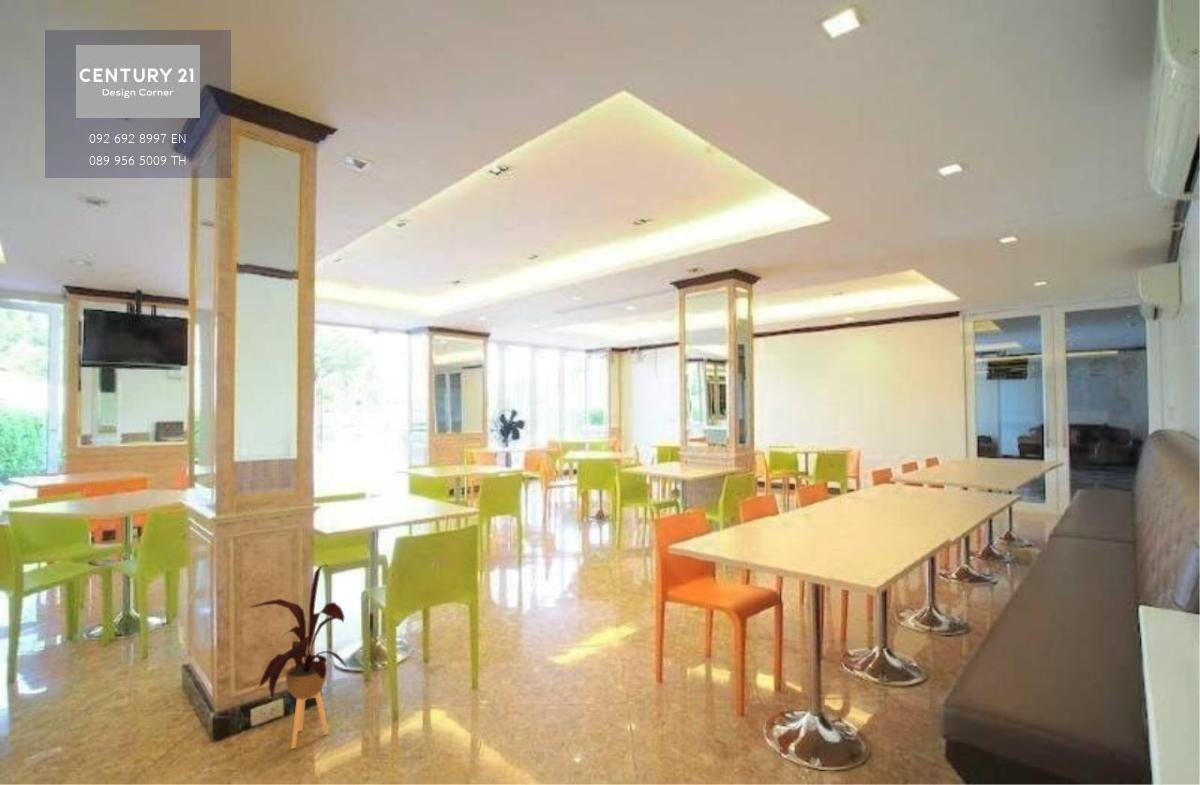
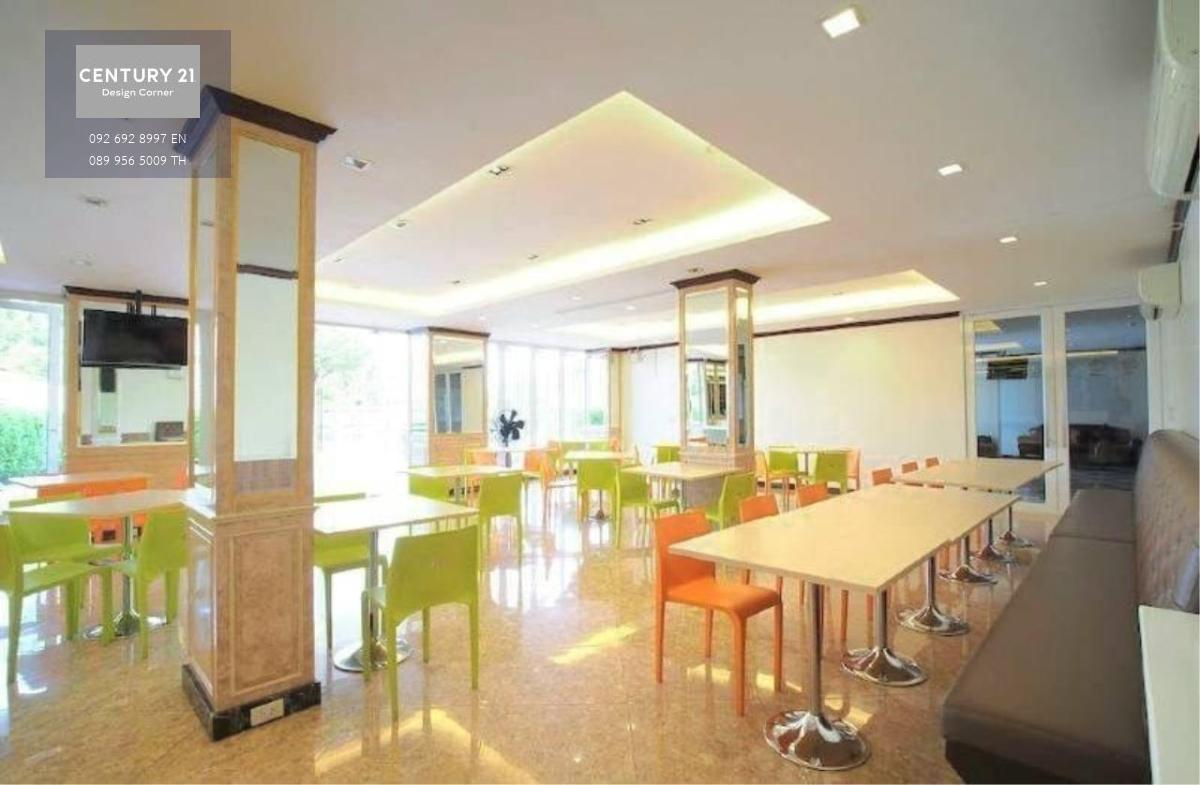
- house plant (299, 654)
